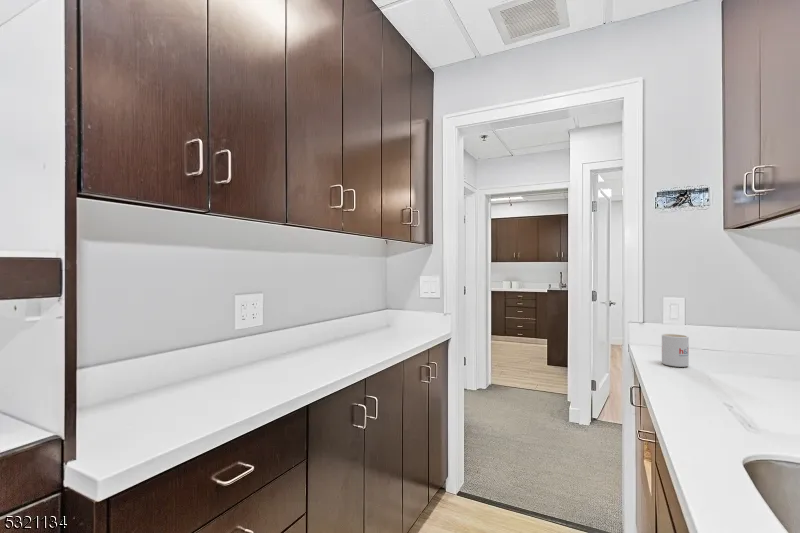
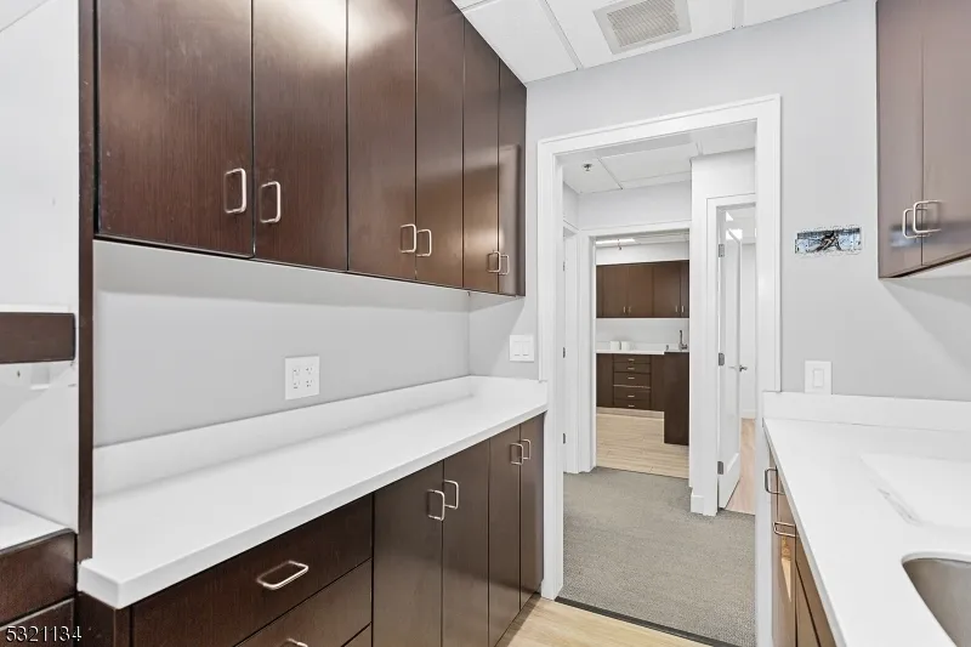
- mug (675, 349)
